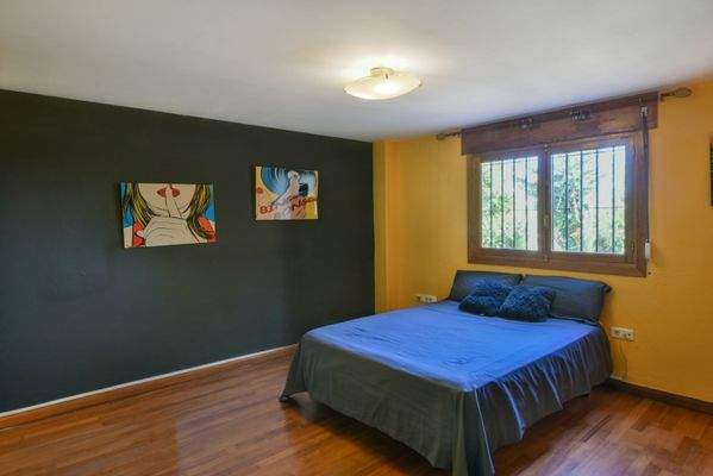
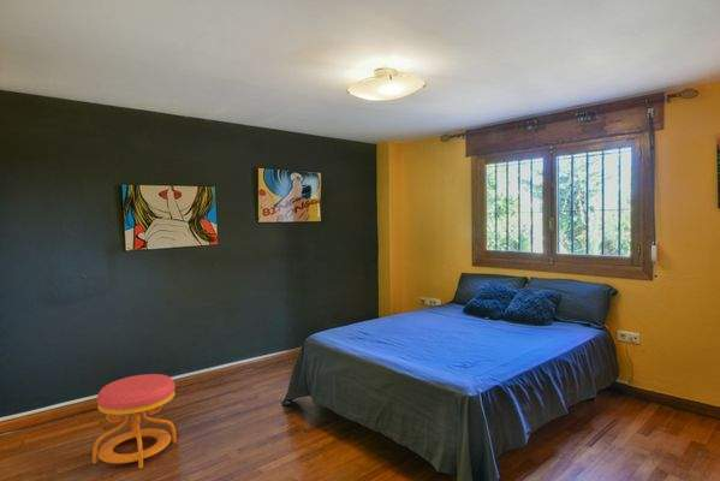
+ stool (135, 417)
